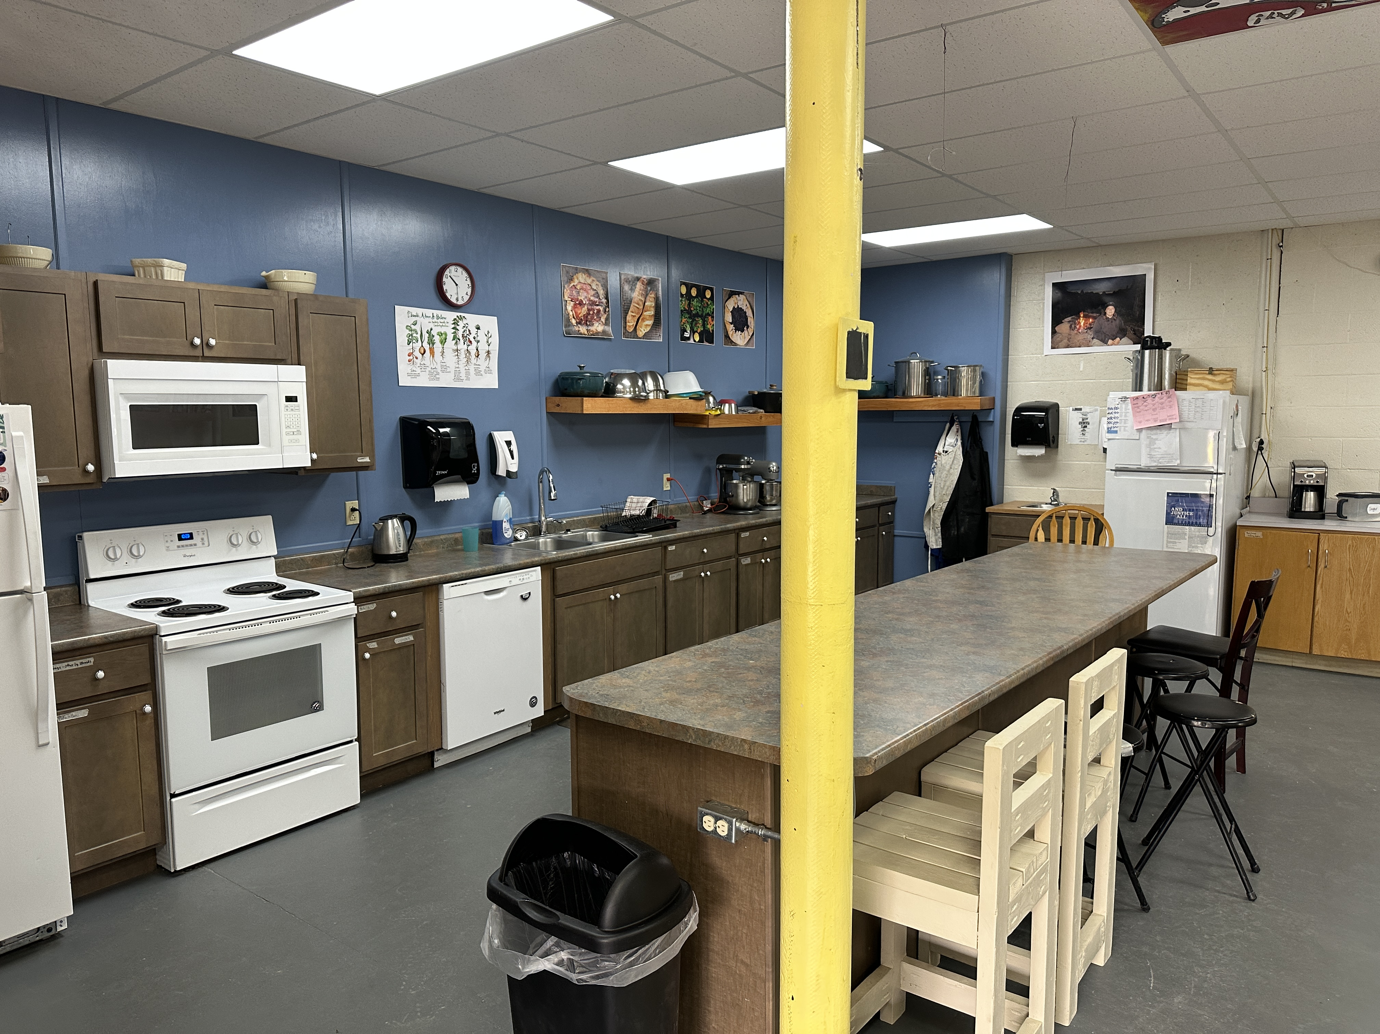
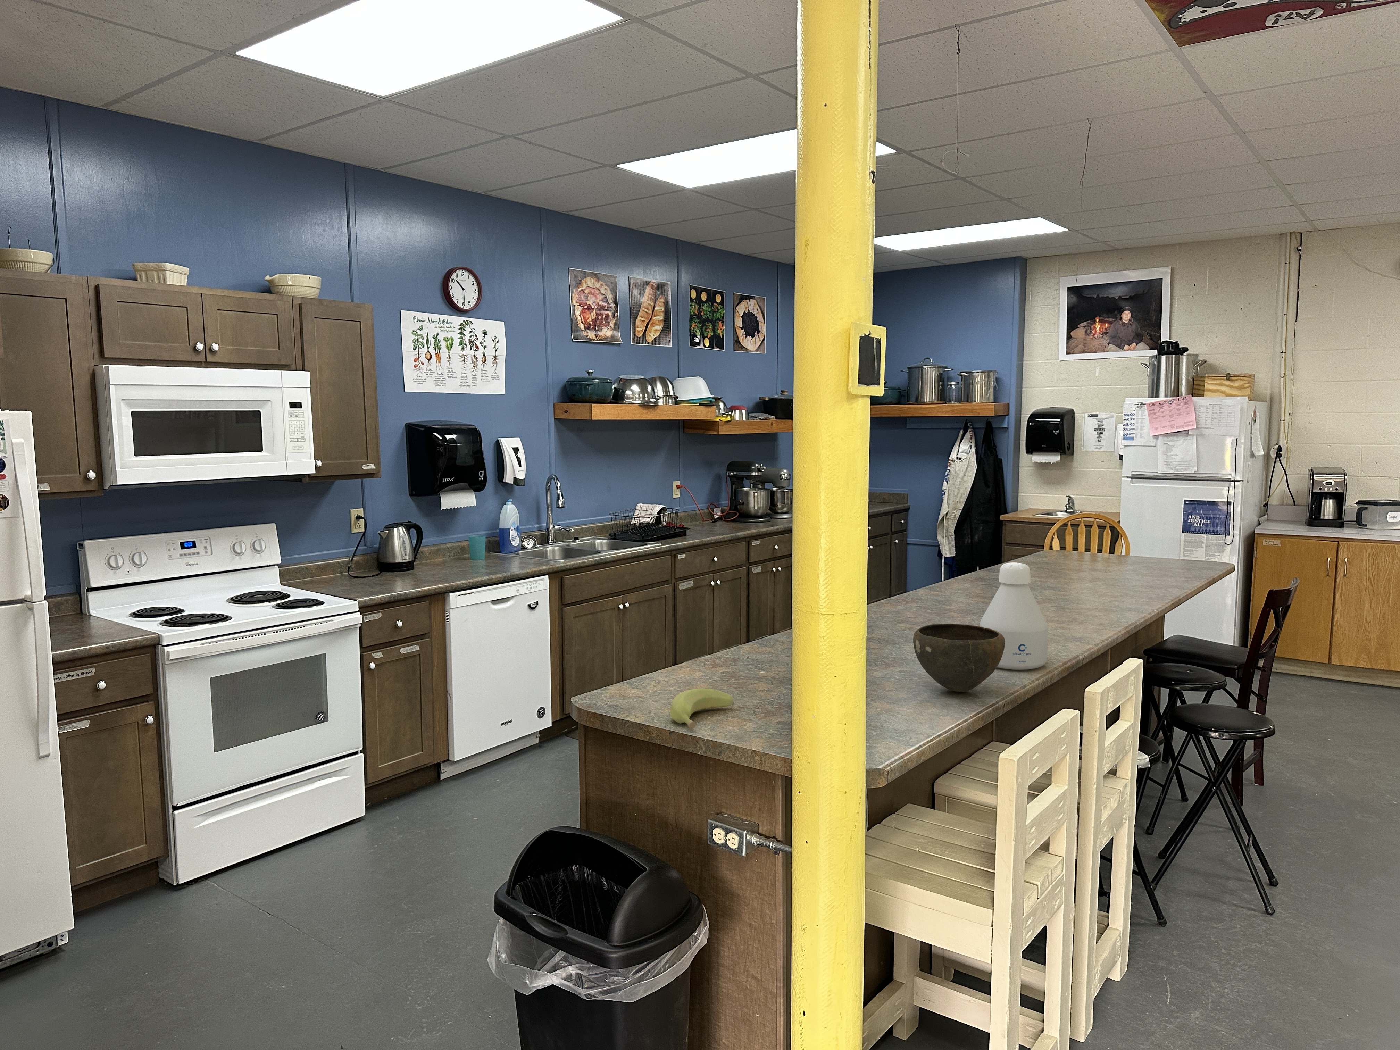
+ banana (701, 706)
+ bowl (958, 661)
+ bottle (1013, 613)
